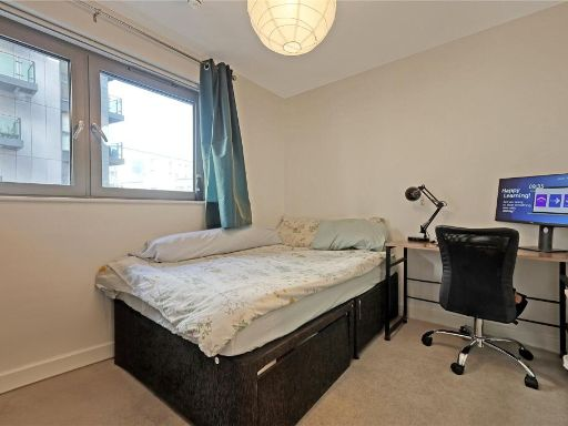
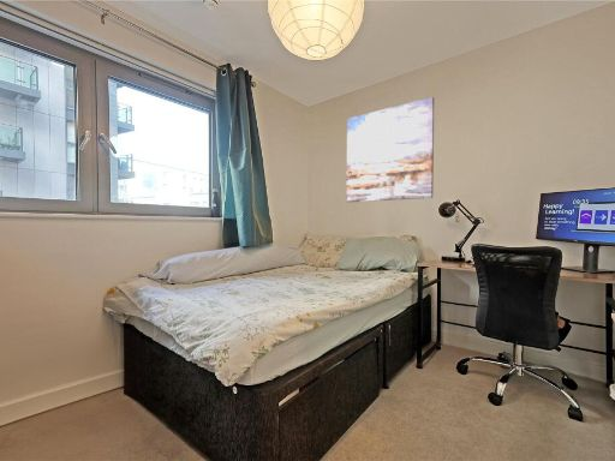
+ wall art (386, 154)
